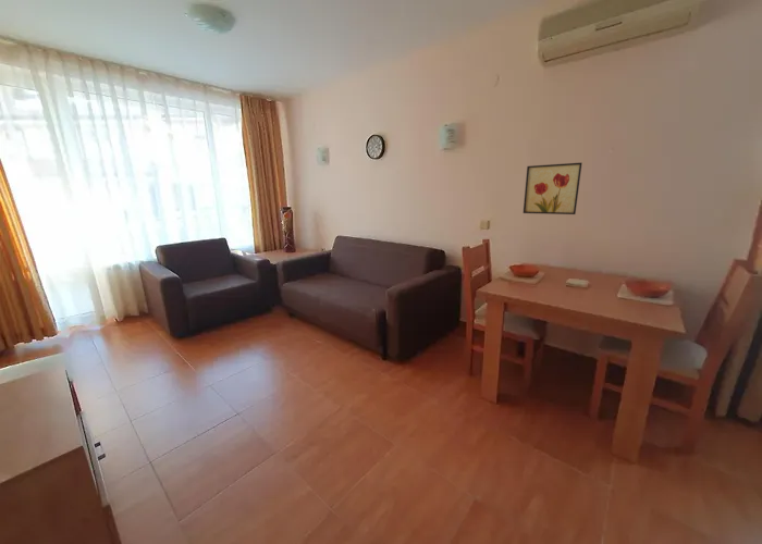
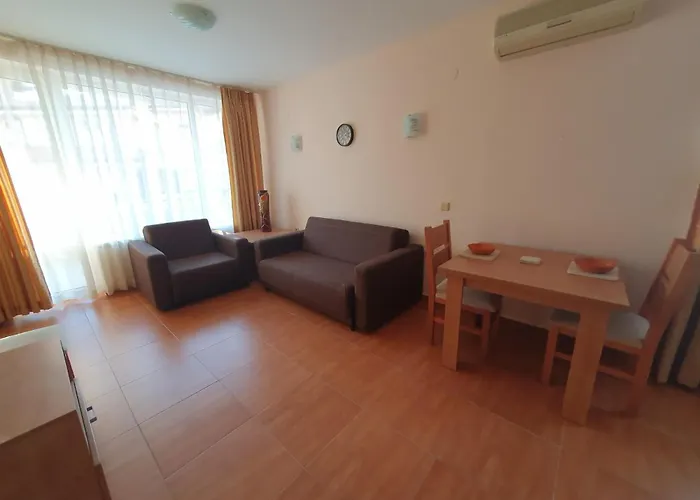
- wall art (551, 189)
